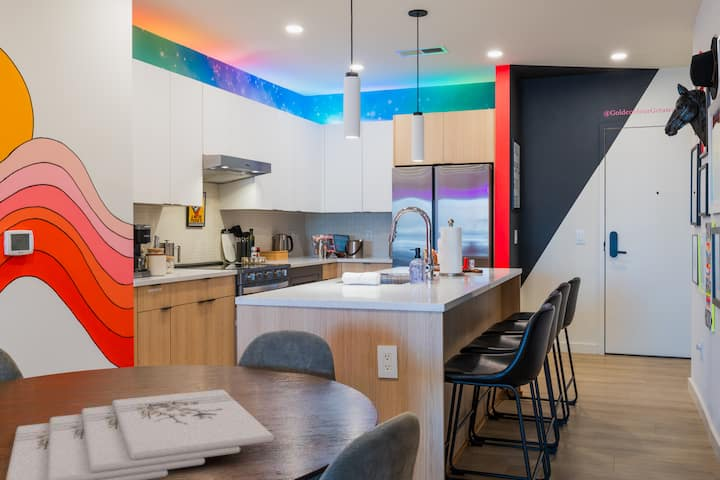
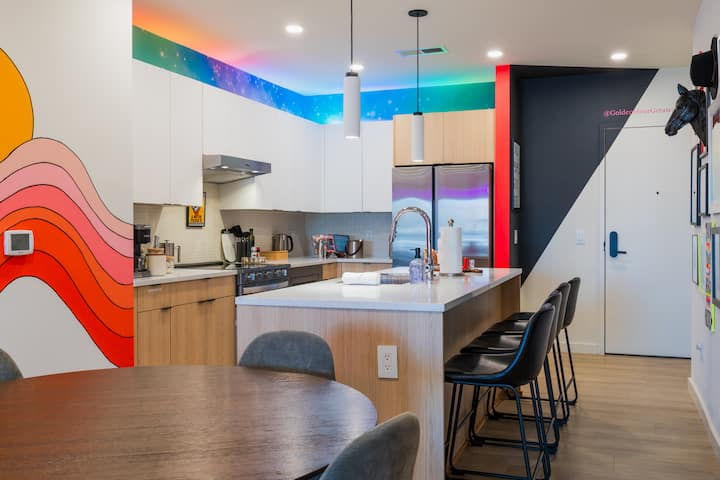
- placemat (136, 432)
